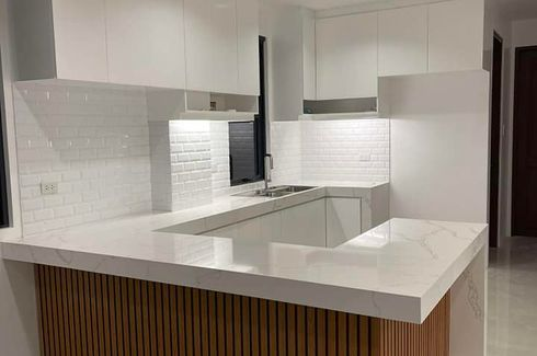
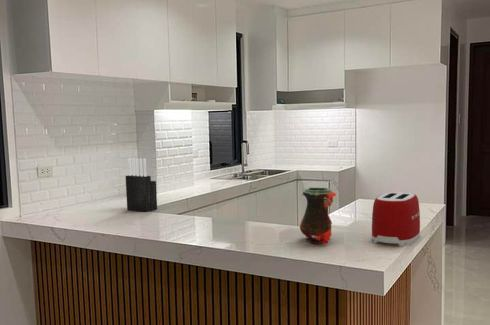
+ vase (316, 214)
+ knife block (142, 183)
+ toaster (396, 216)
